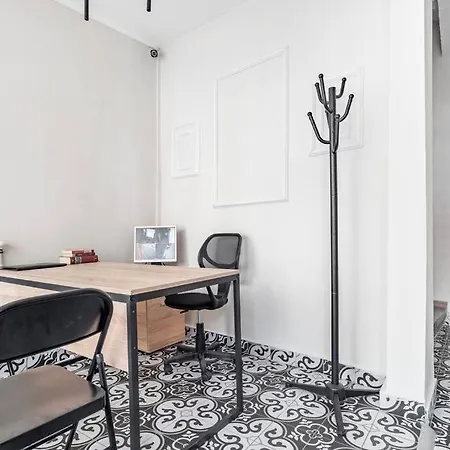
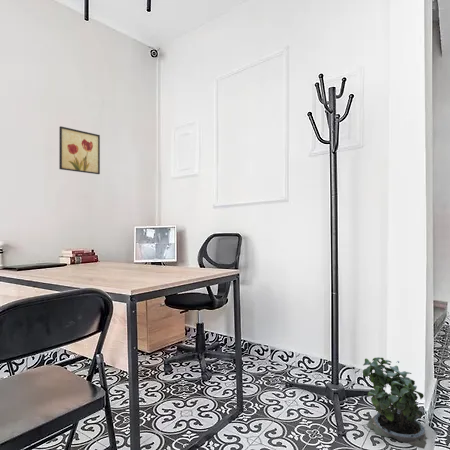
+ potted plant (393, 393)
+ wall art (80, 151)
